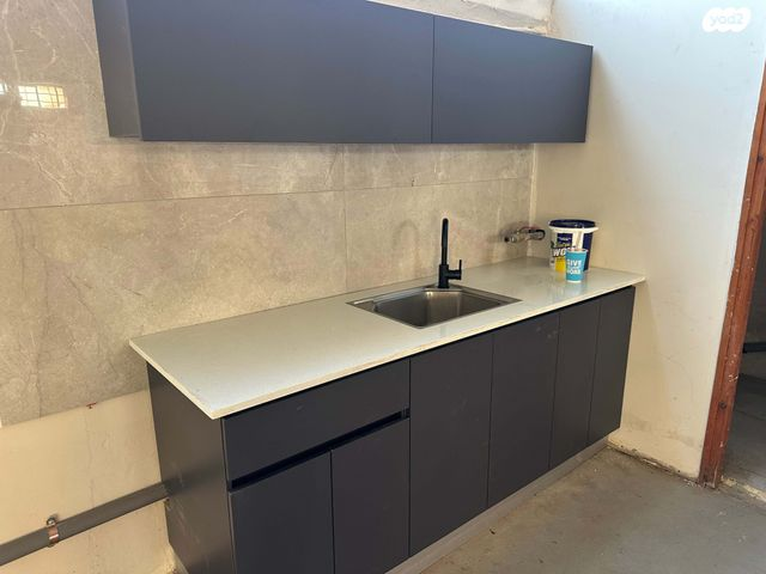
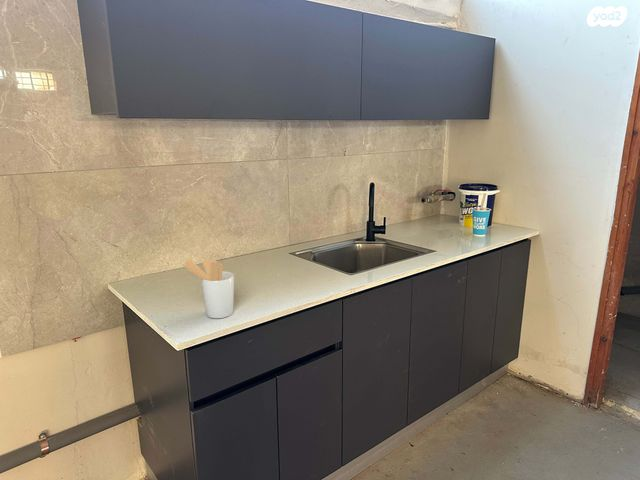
+ utensil holder (209, 286)
